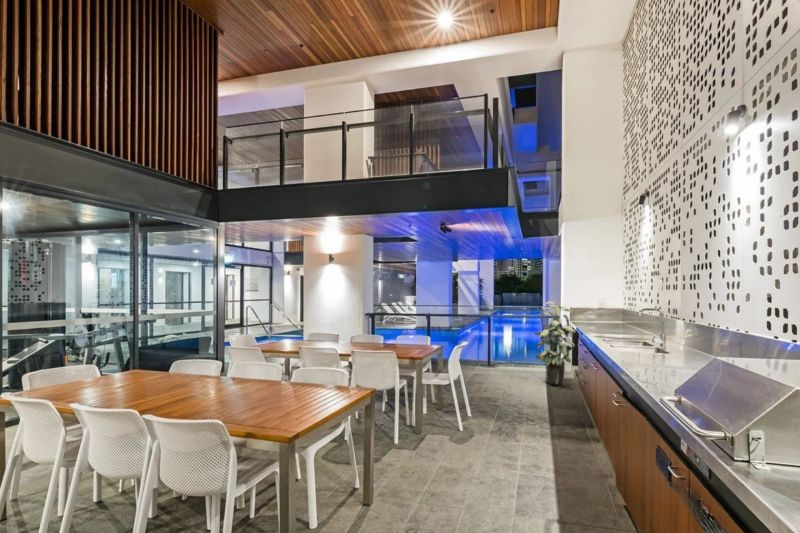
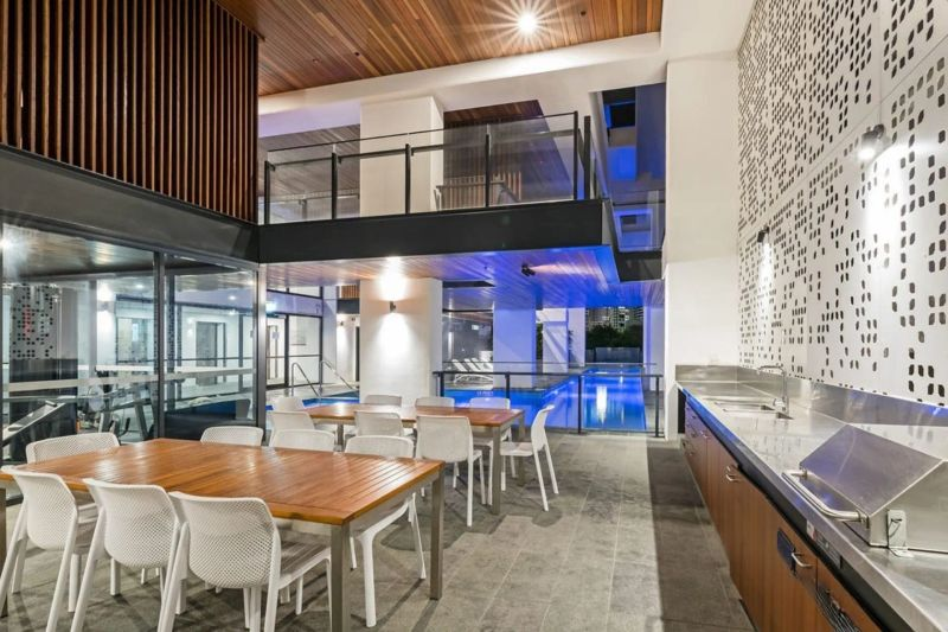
- indoor plant (553, 342)
